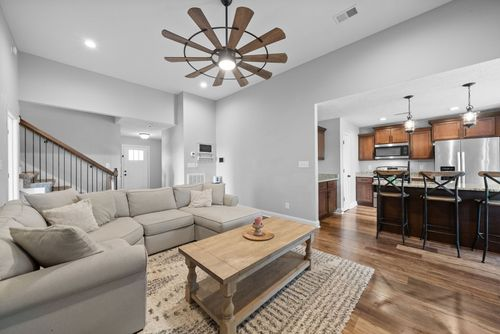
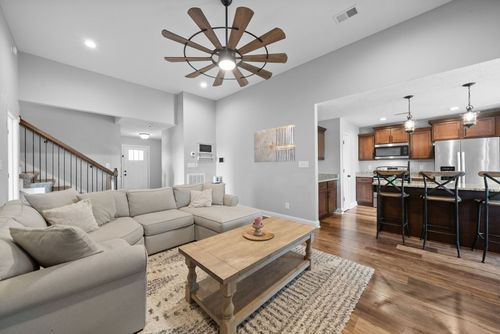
+ wall art (272, 145)
